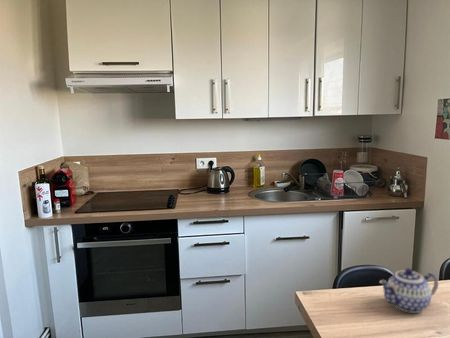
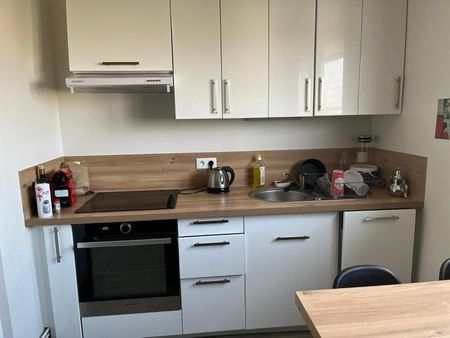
- teapot (408, 287)
